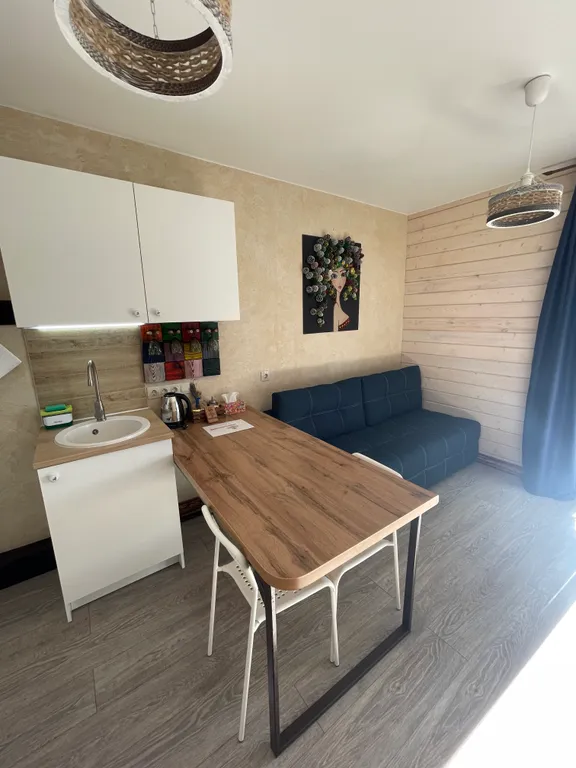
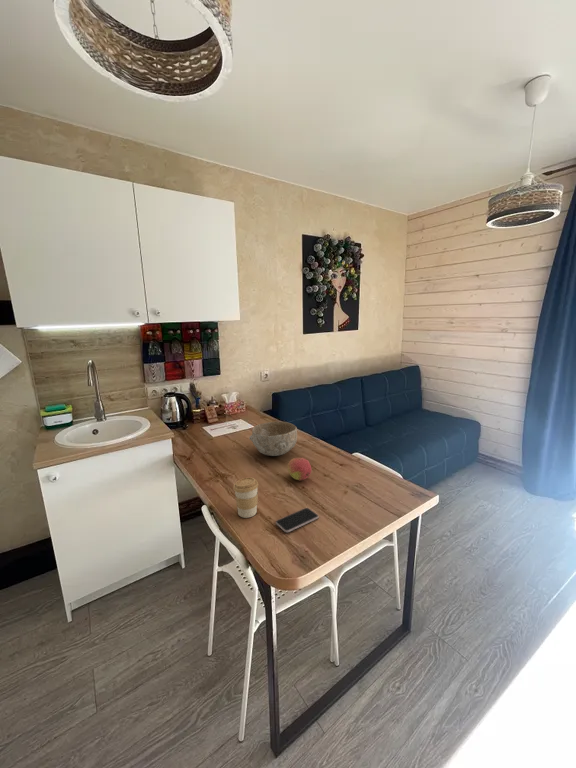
+ coffee cup (246, 496)
+ bowl (276, 440)
+ fruit (299, 468)
+ smartphone (297, 519)
